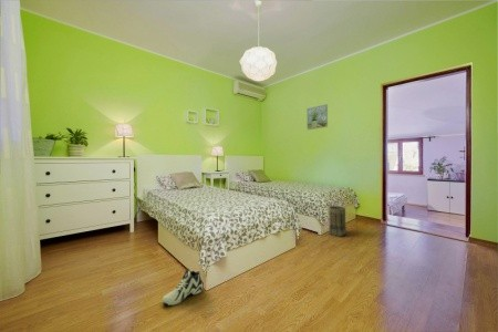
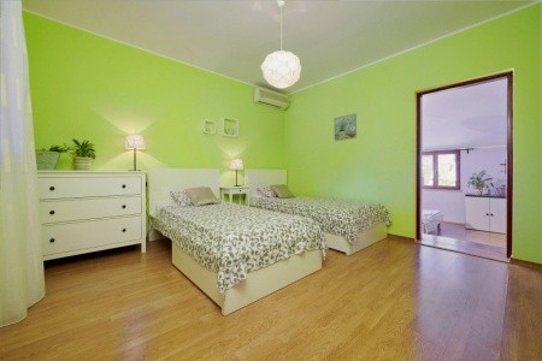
- basket (336, 220)
- sneaker (183, 283)
